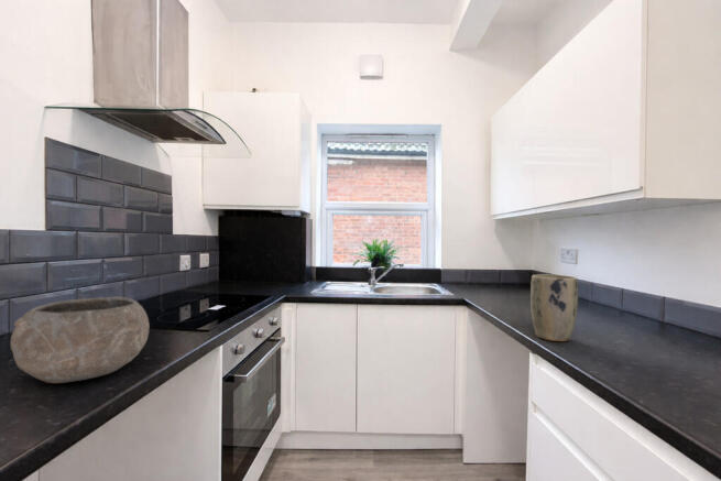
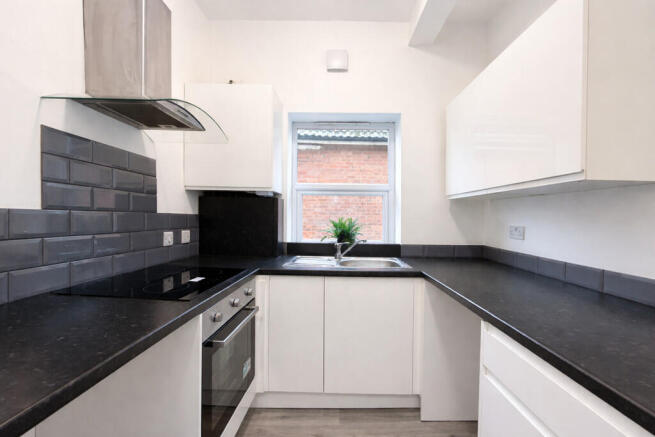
- bowl (86, 338)
- plant pot (553, 306)
